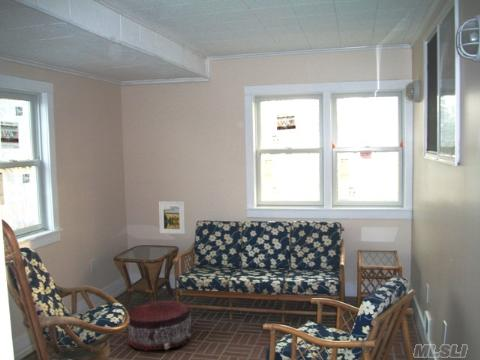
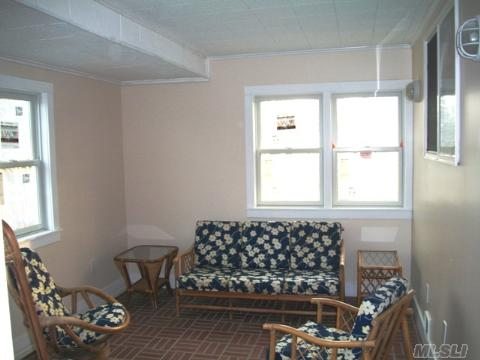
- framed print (171, 217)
- pouf (160, 322)
